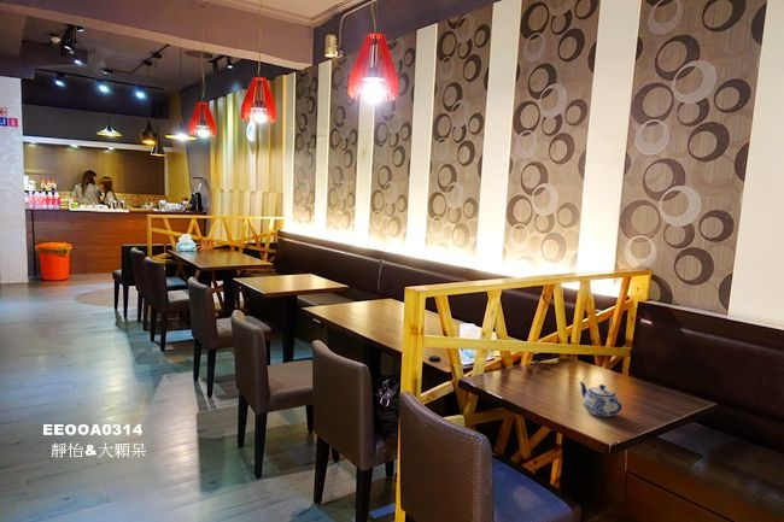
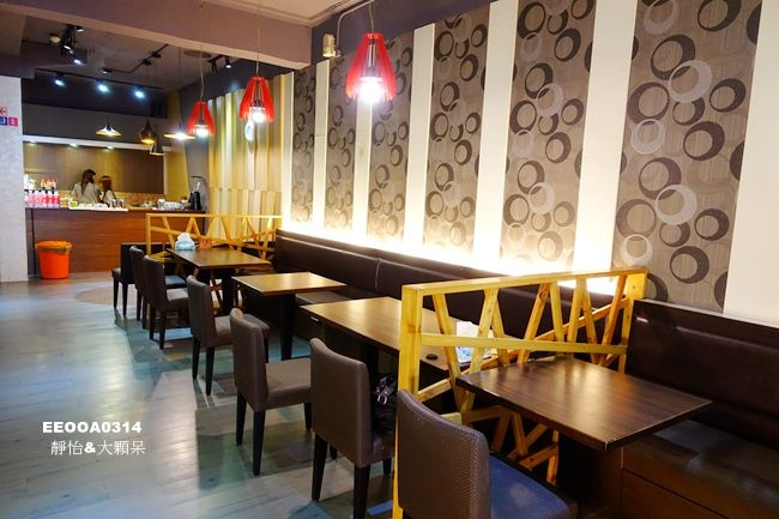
- teapot (598, 398)
